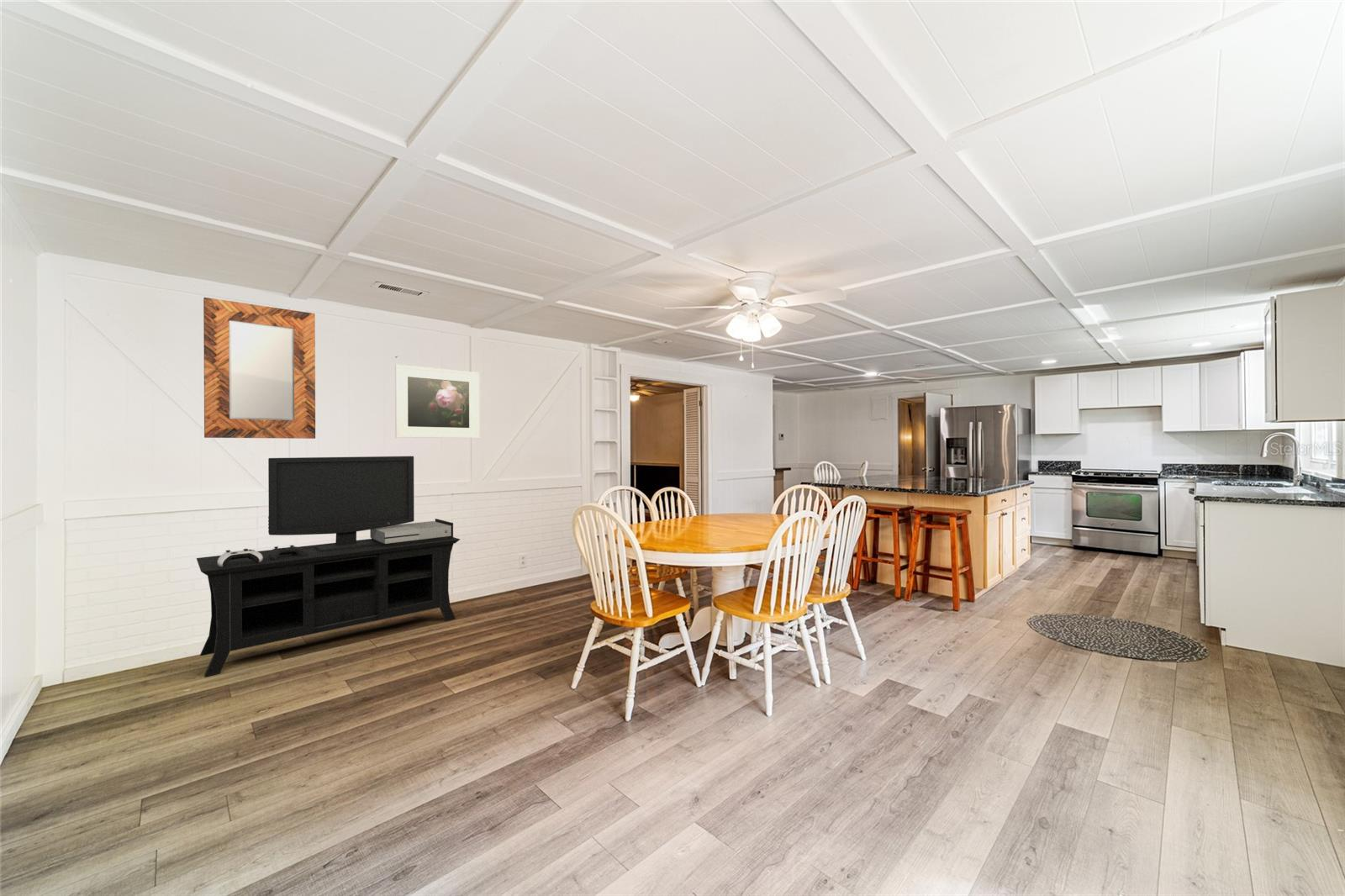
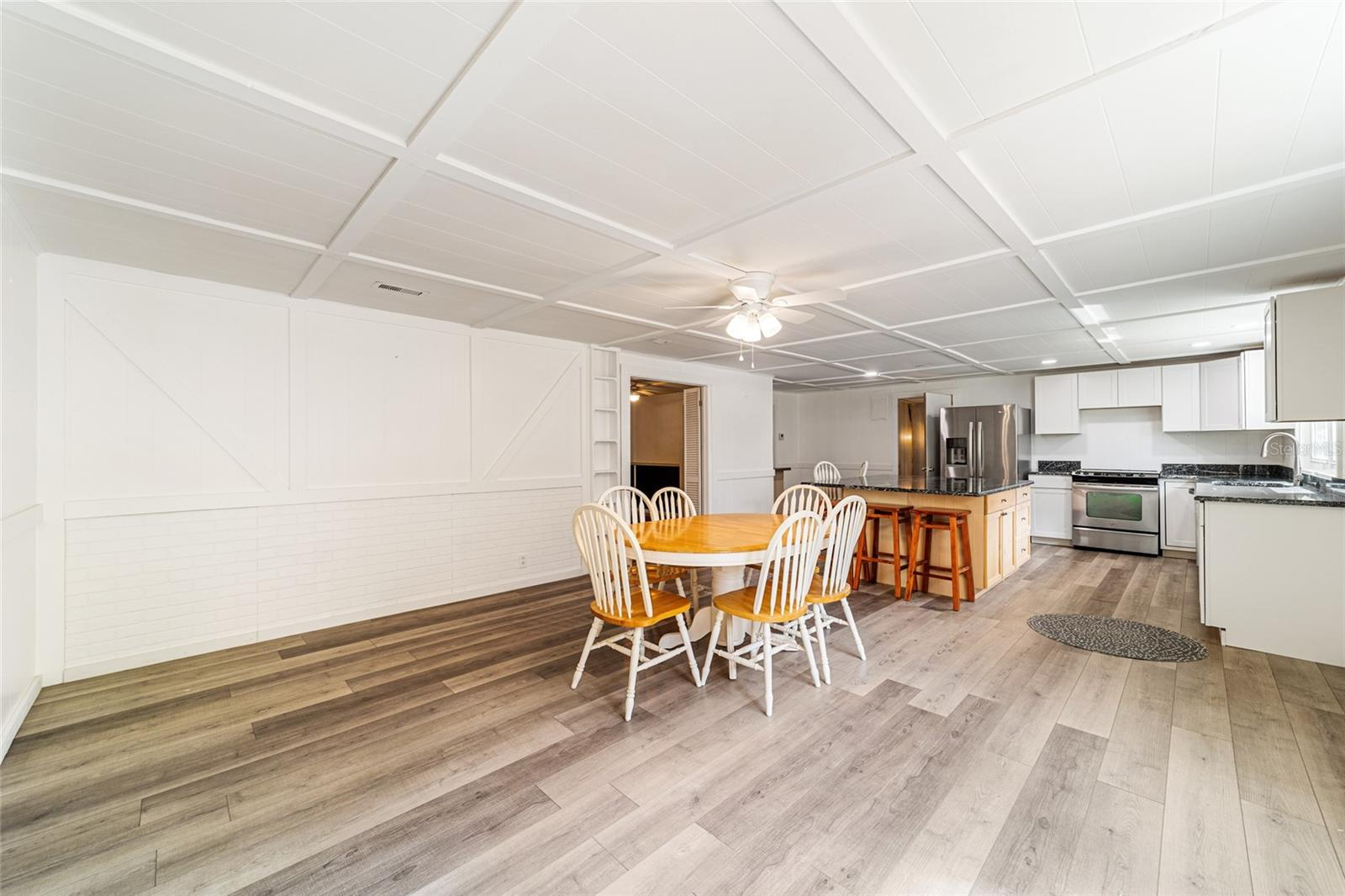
- home mirror (262, 372)
- media console (340, 546)
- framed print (439, 403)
